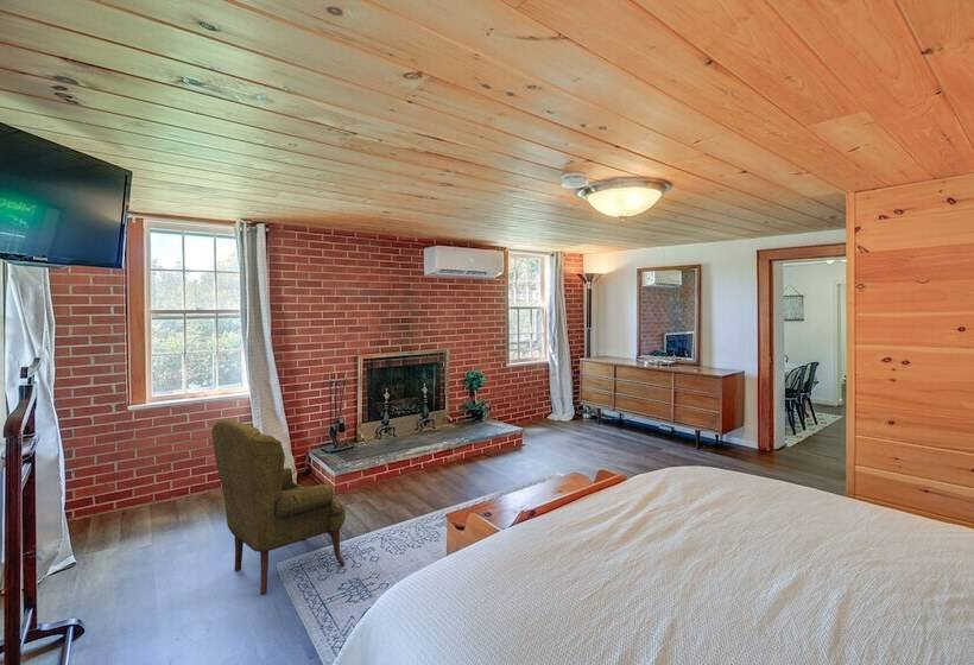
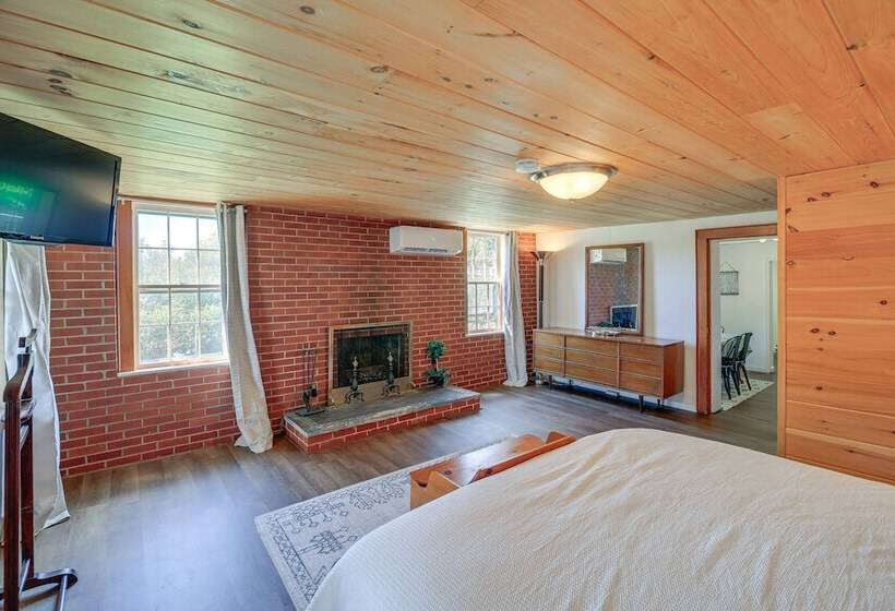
- armchair (284, 489)
